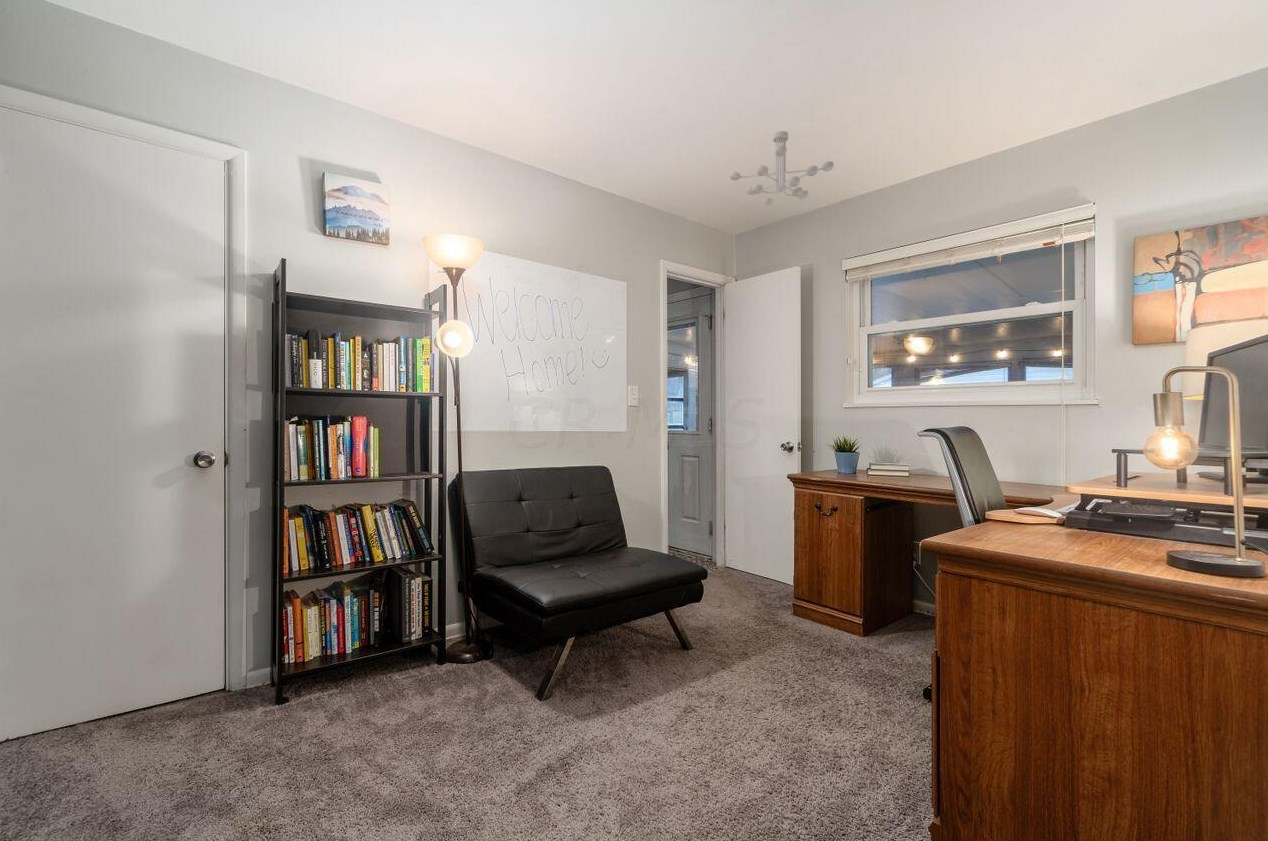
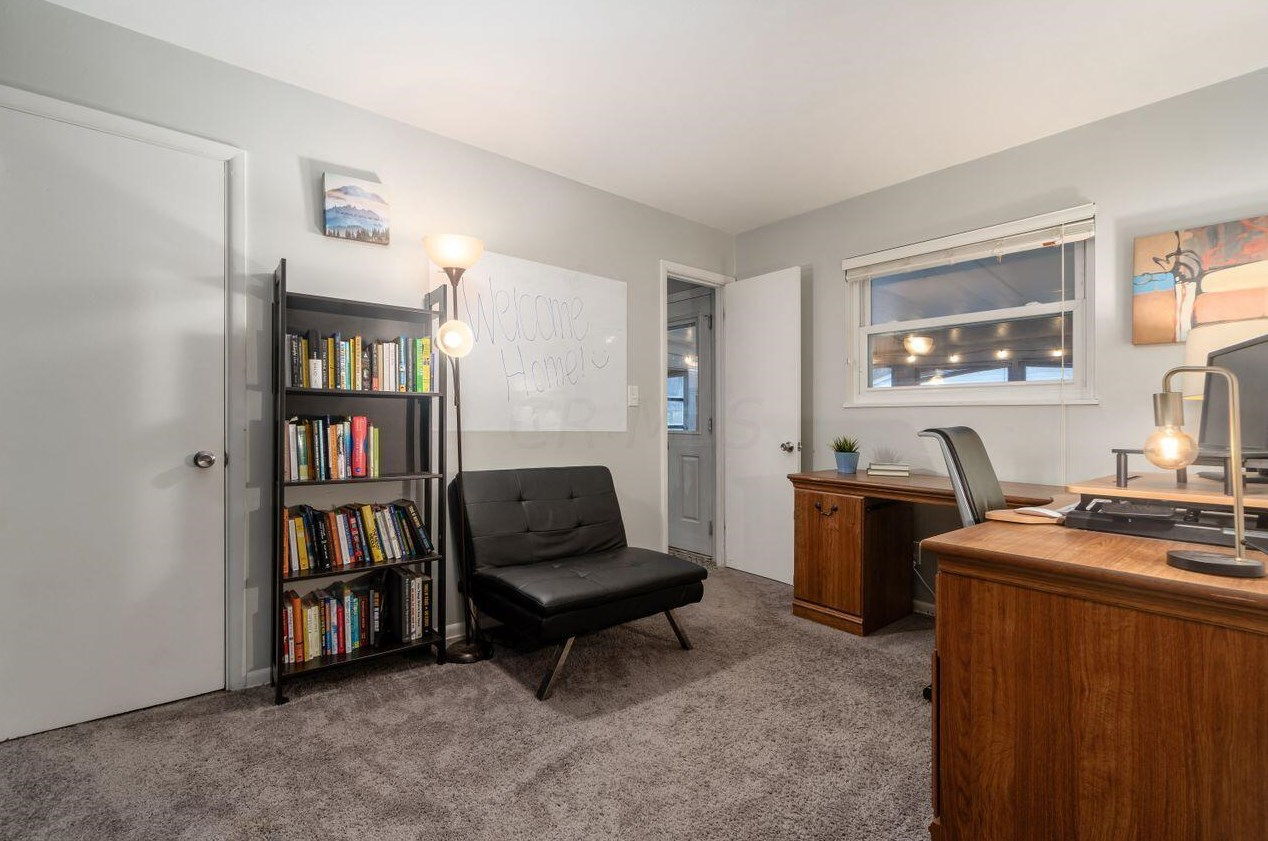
- ceiling light fixture (780, 165)
